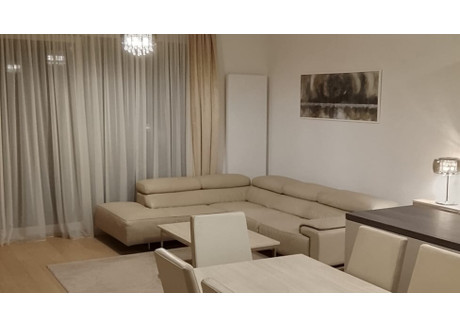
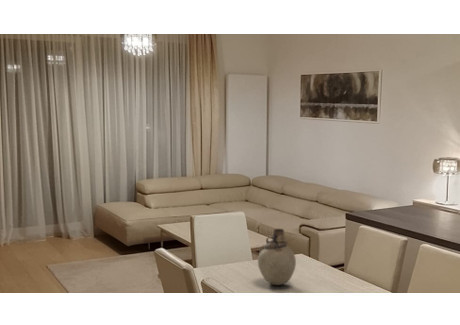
+ vase (276, 256)
